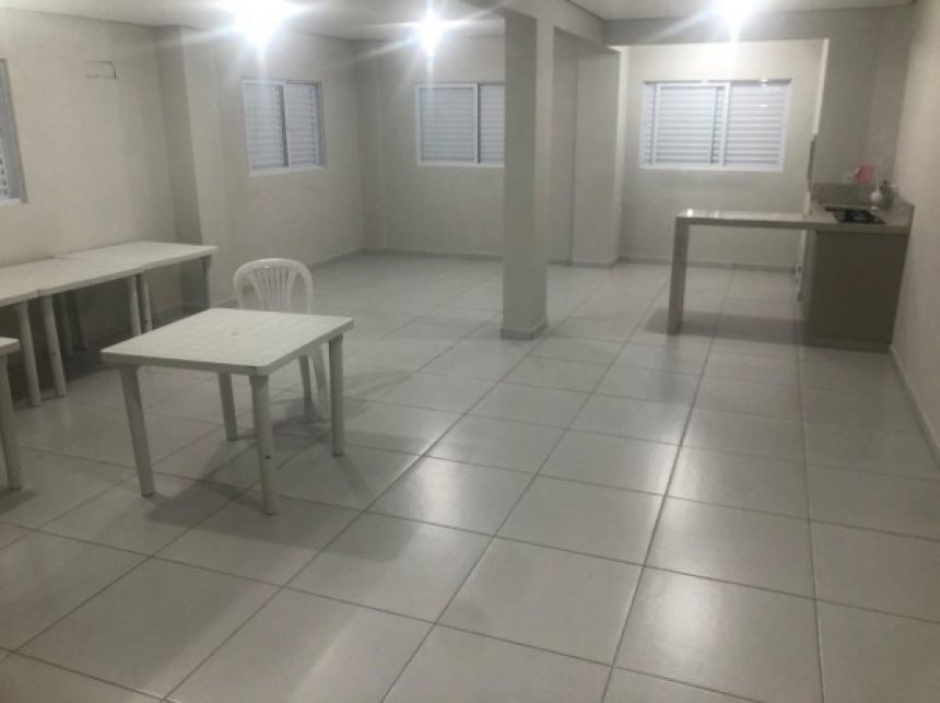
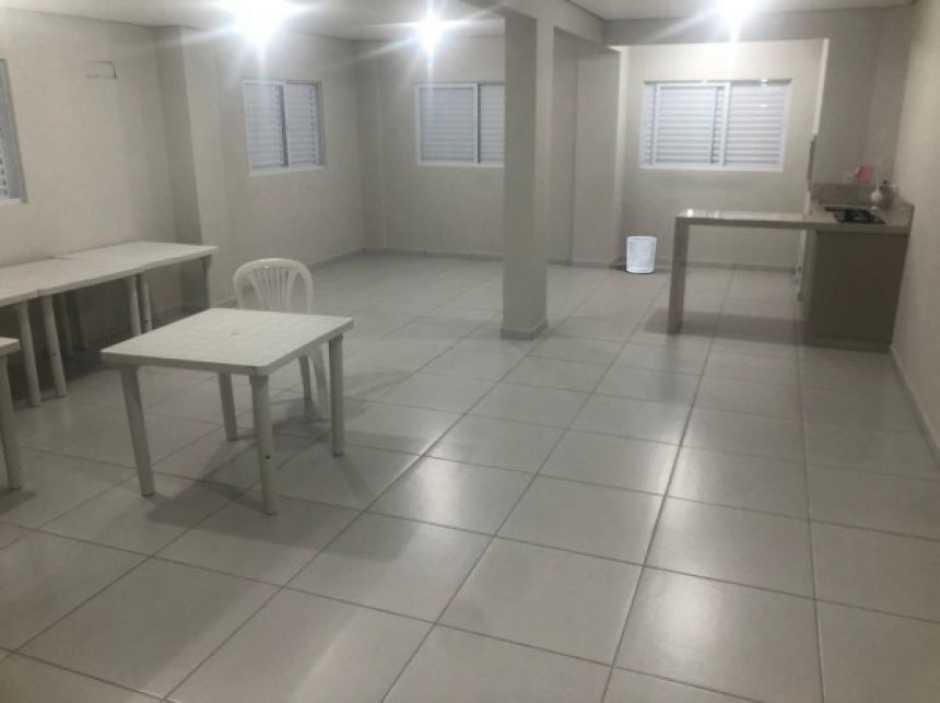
+ waste bin (641, 255)
